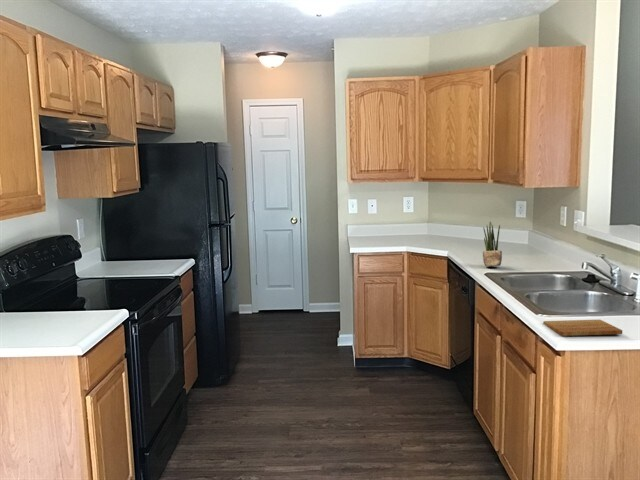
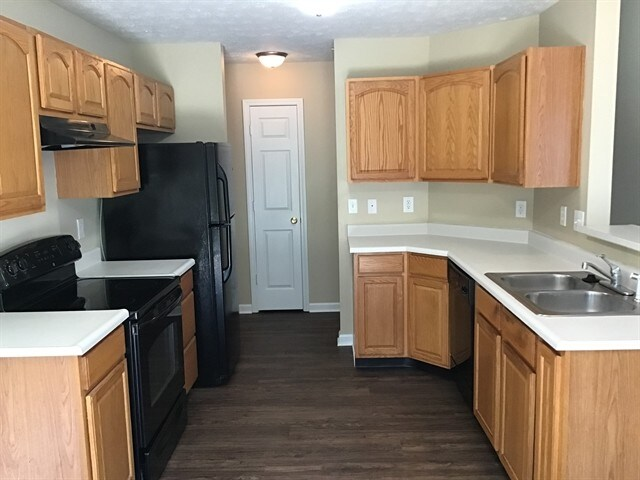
- potted plant (491, 243)
- cutting board (581, 327)
